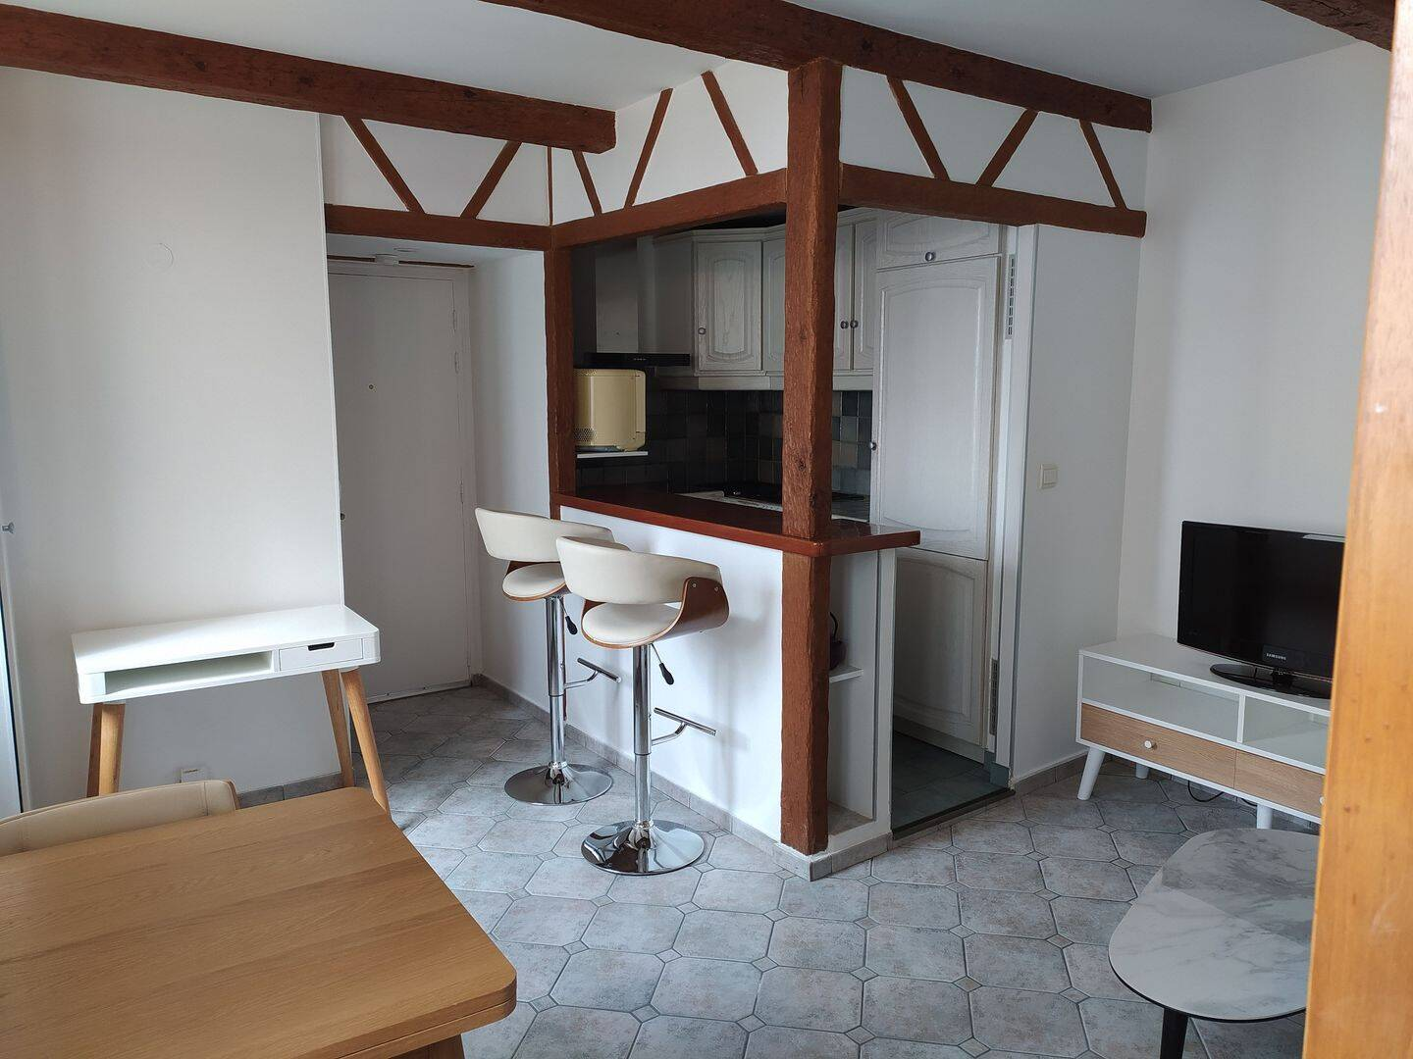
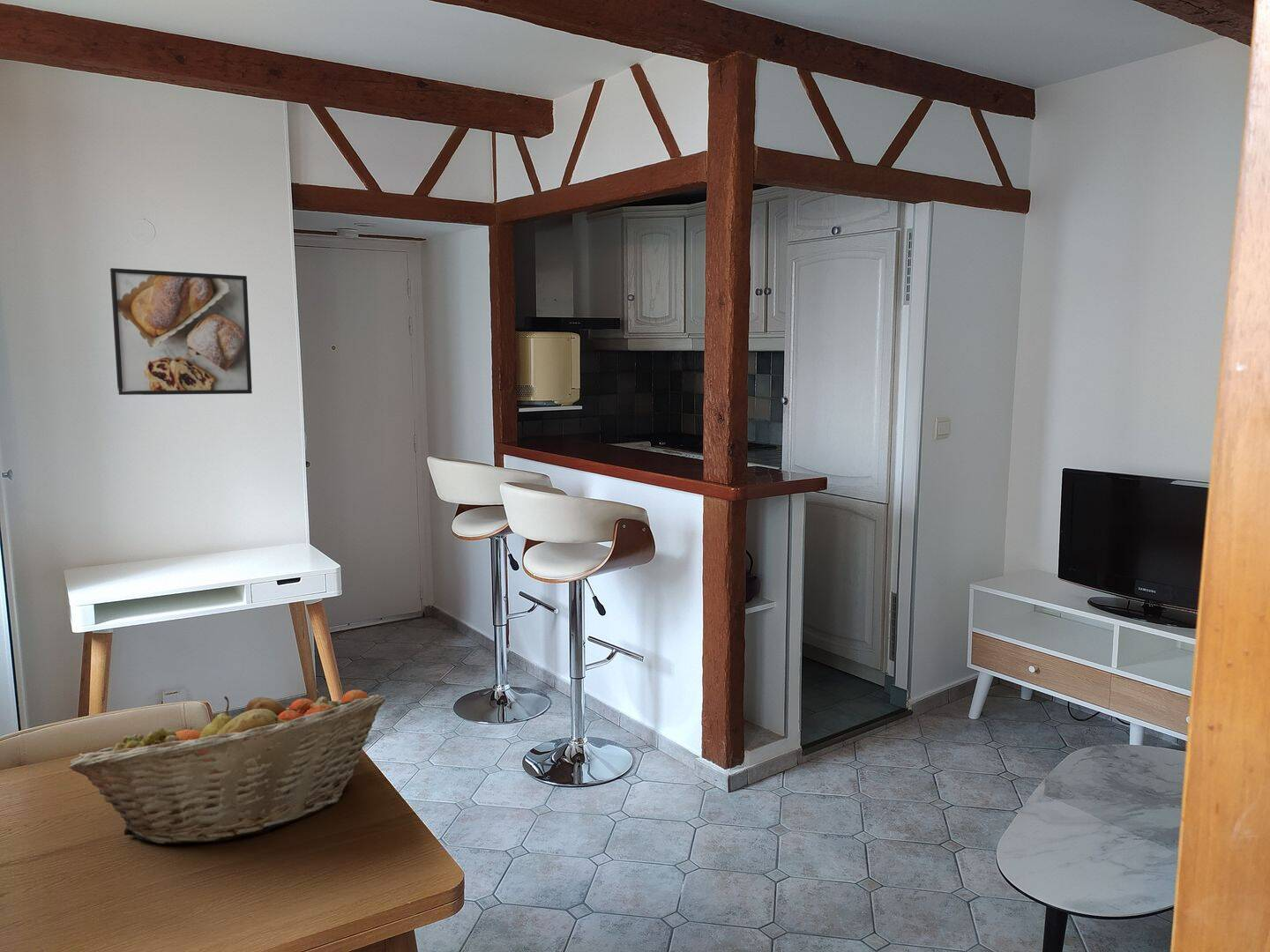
+ fruit basket (240, 750)
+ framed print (183, 333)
